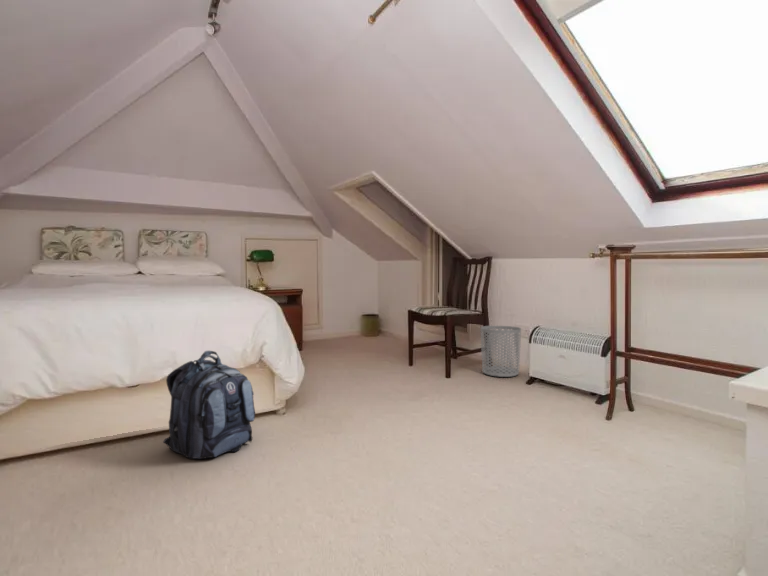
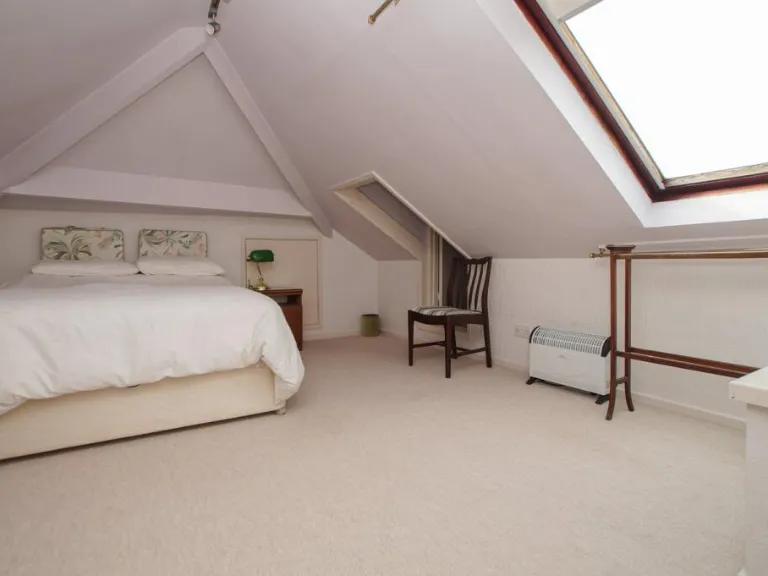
- waste bin (500, 350)
- backpack (209, 397)
